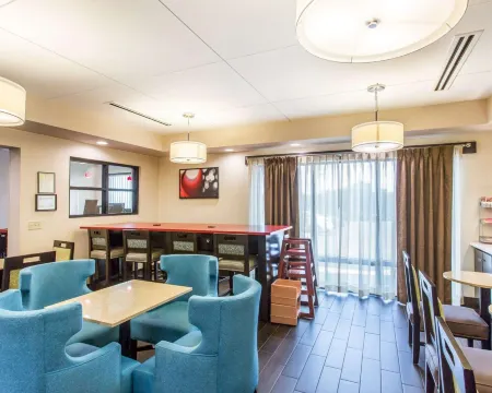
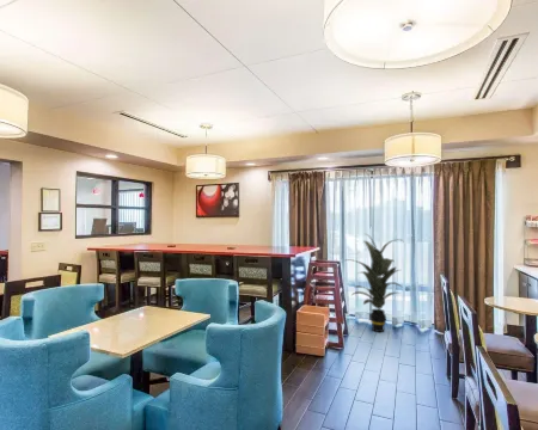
+ indoor plant (374, 281)
